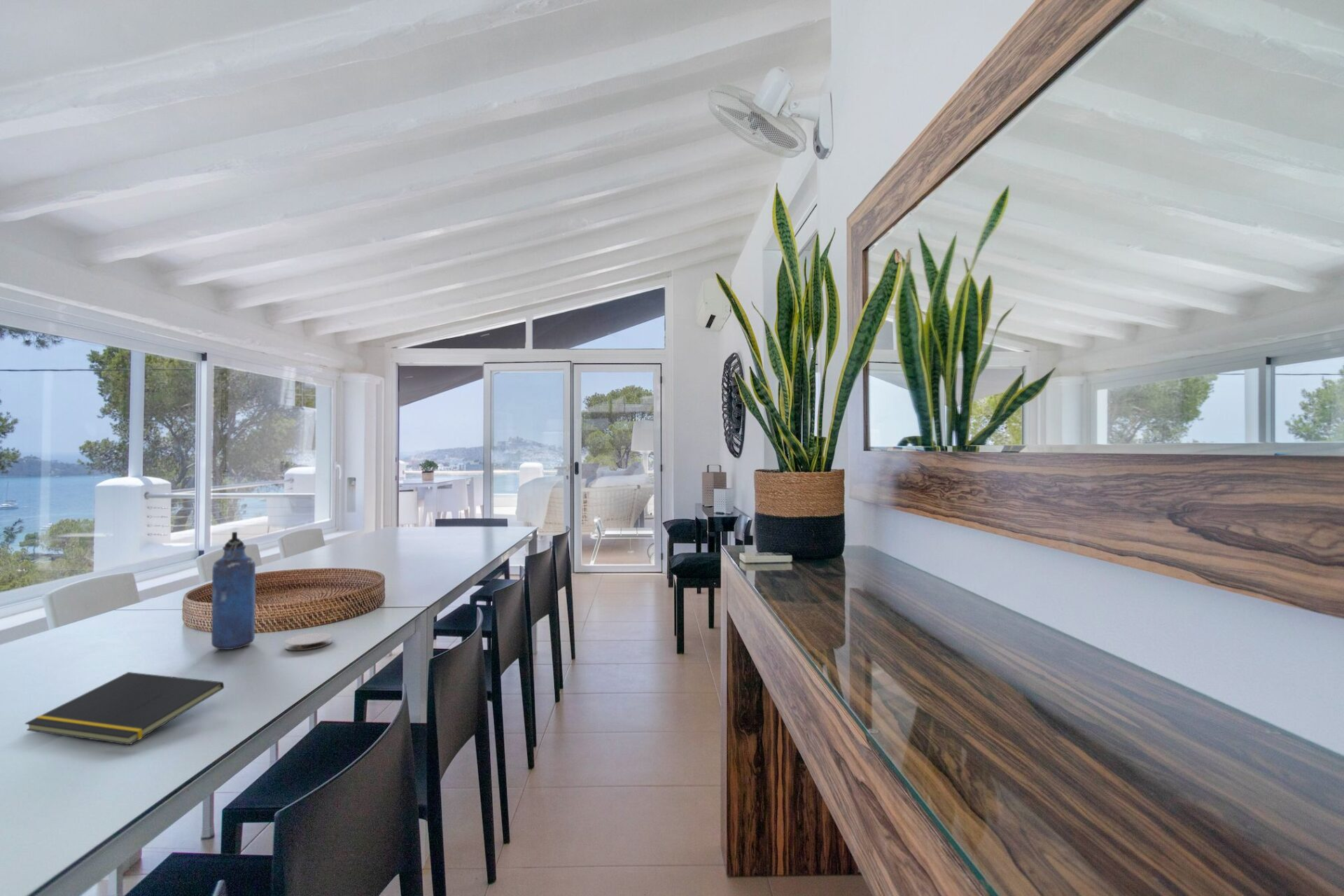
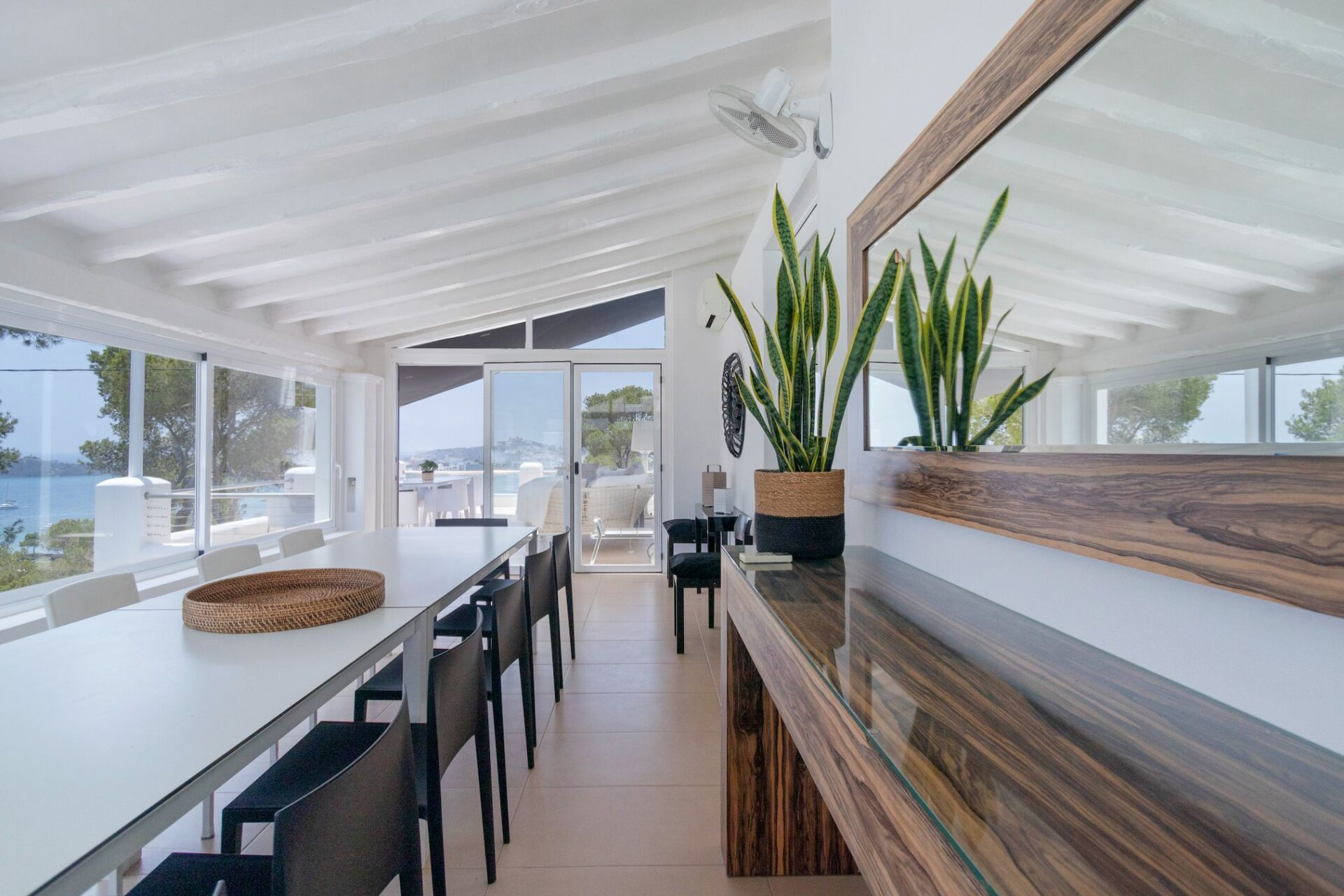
- coaster (309, 641)
- notepad (129, 705)
- water bottle (234, 589)
